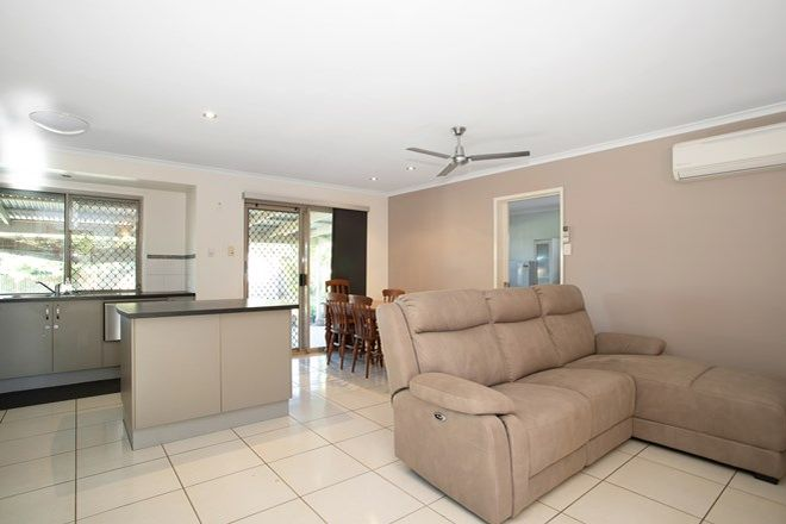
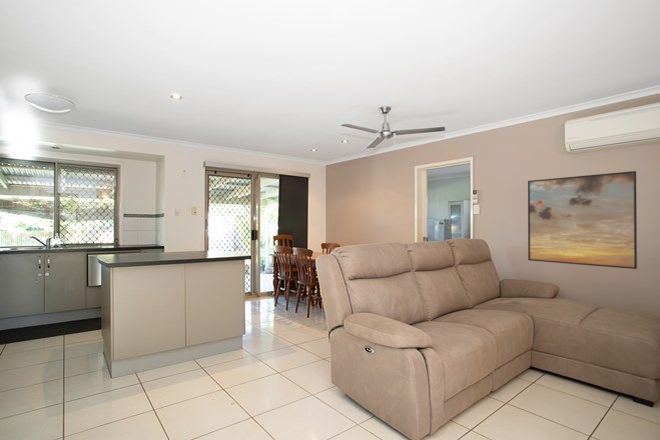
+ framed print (576, 220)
